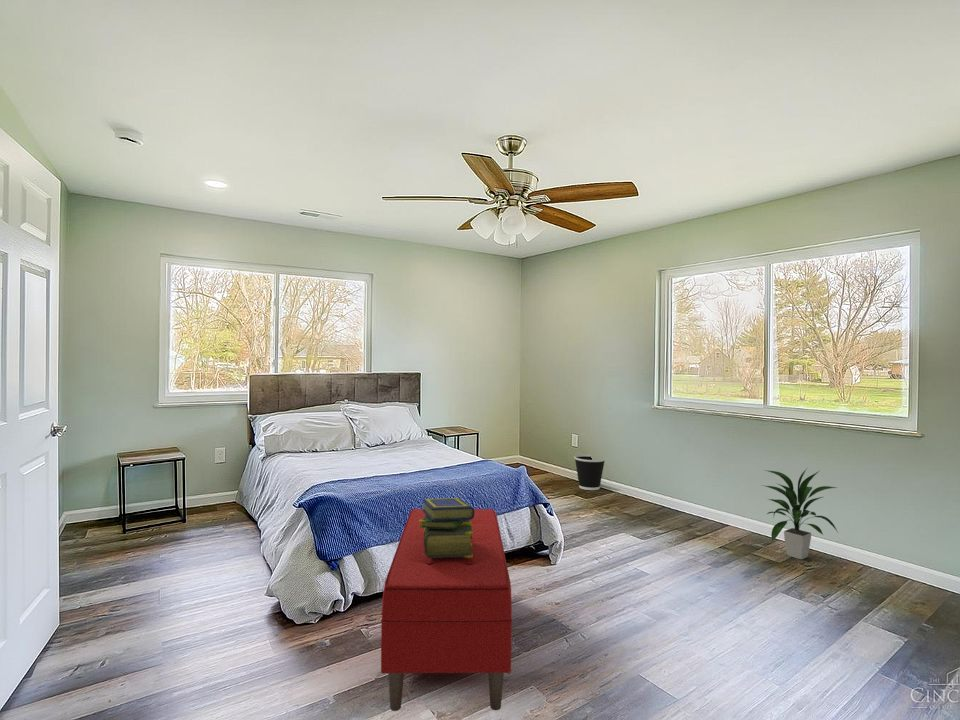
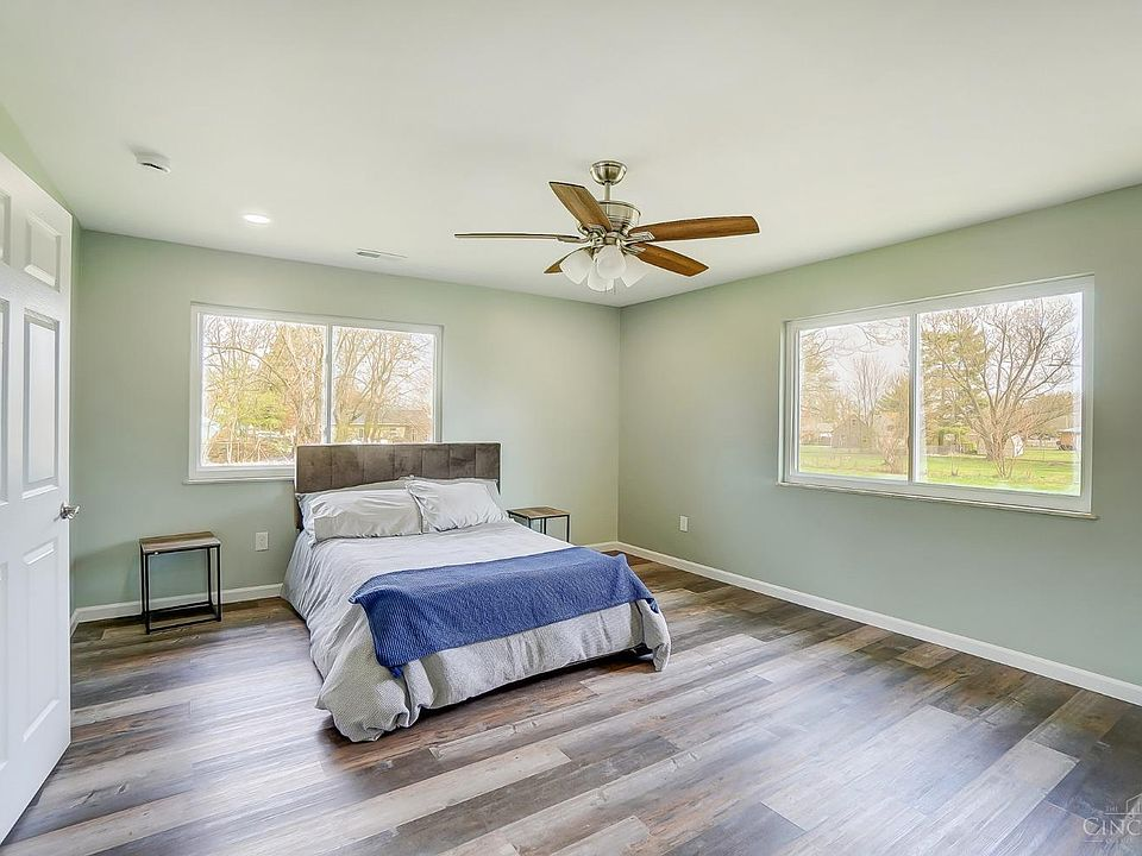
- indoor plant (794, 510)
- stack of books (446, 524)
- bench (450, 589)
- wastebasket (589, 472)
